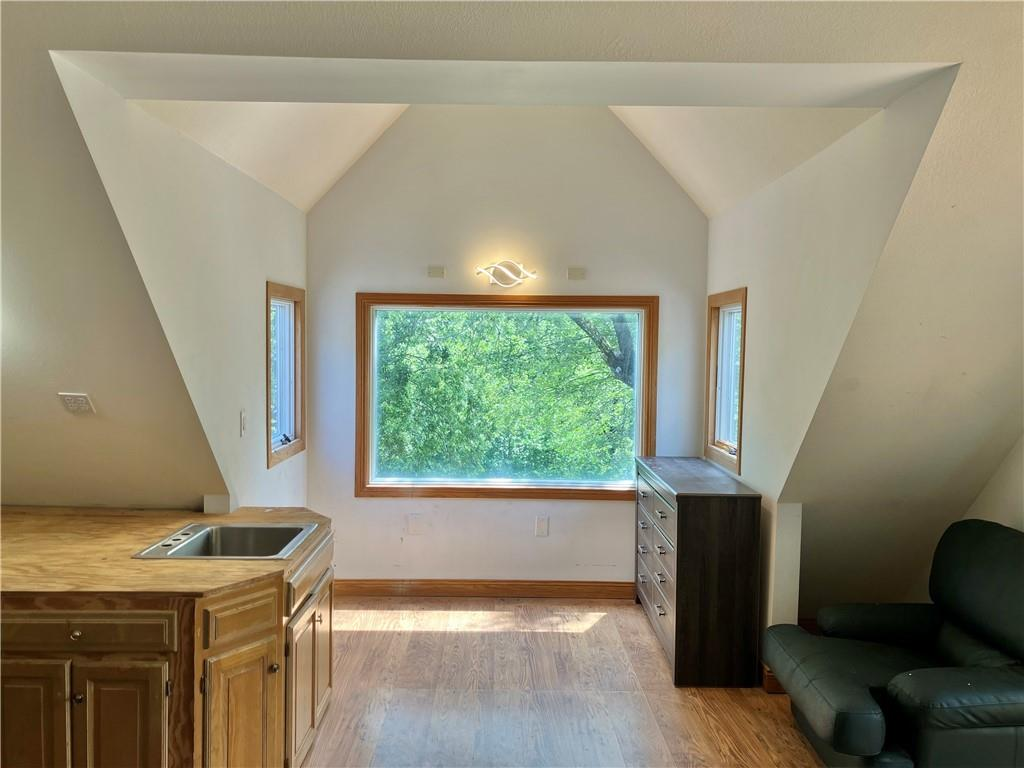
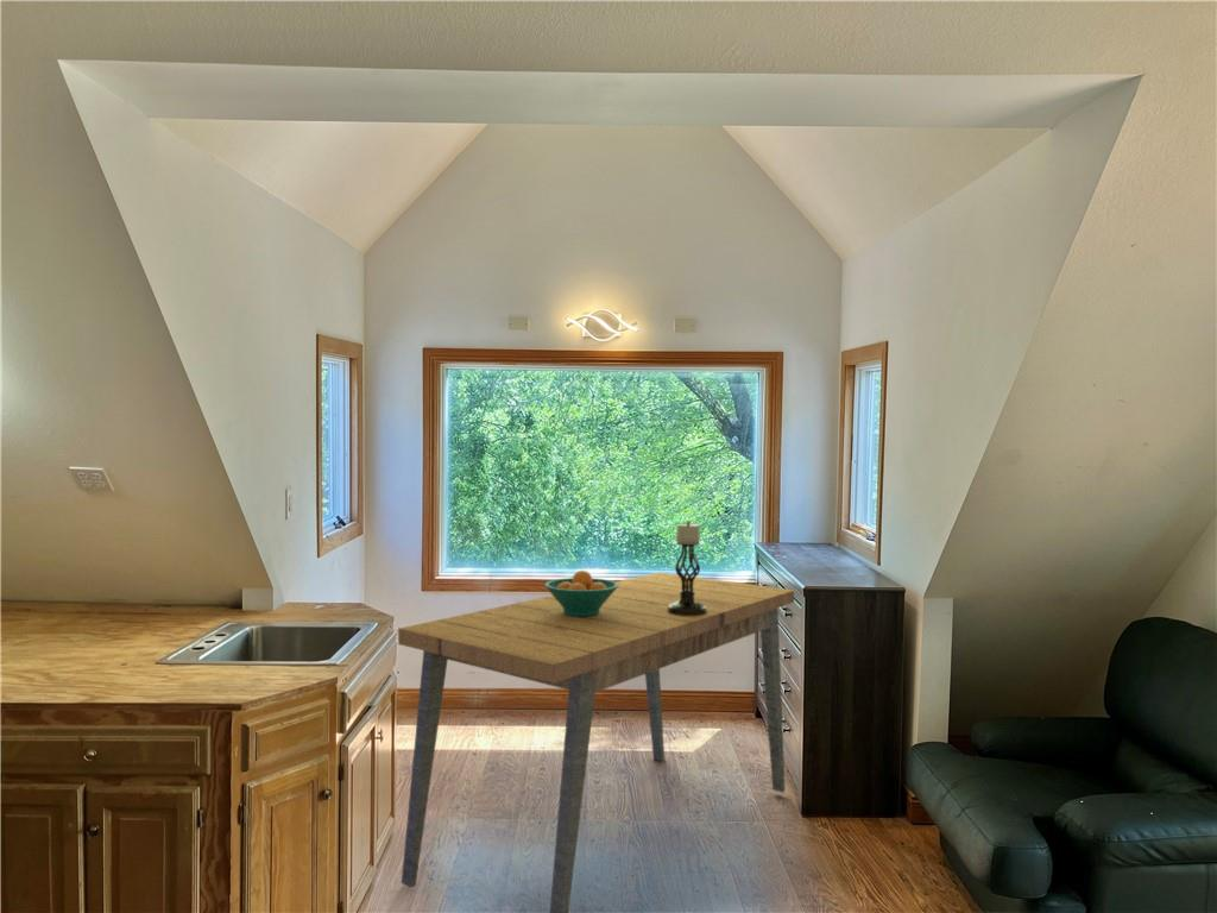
+ dining table (592, 714)
+ fruit bowl (581, 591)
+ candle holder (688, 566)
